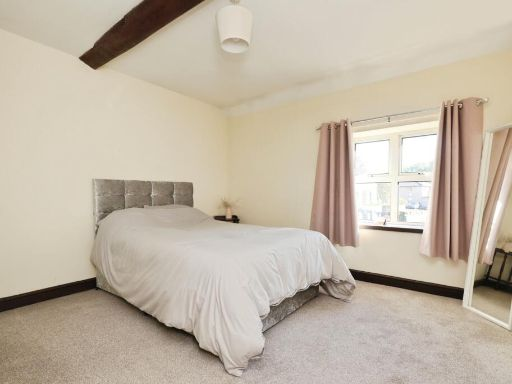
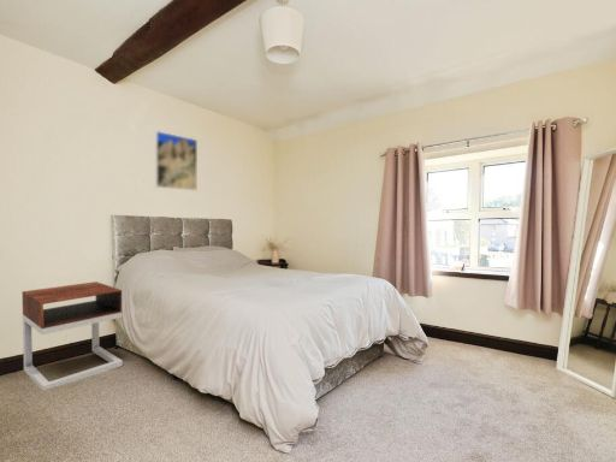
+ nightstand (72, 327)
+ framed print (177, 162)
